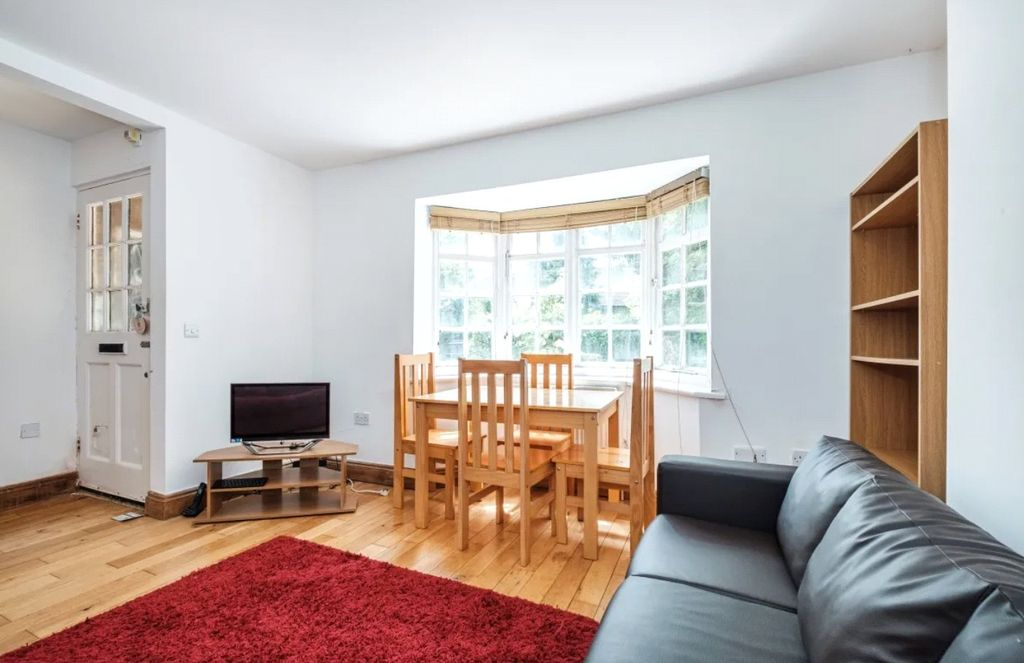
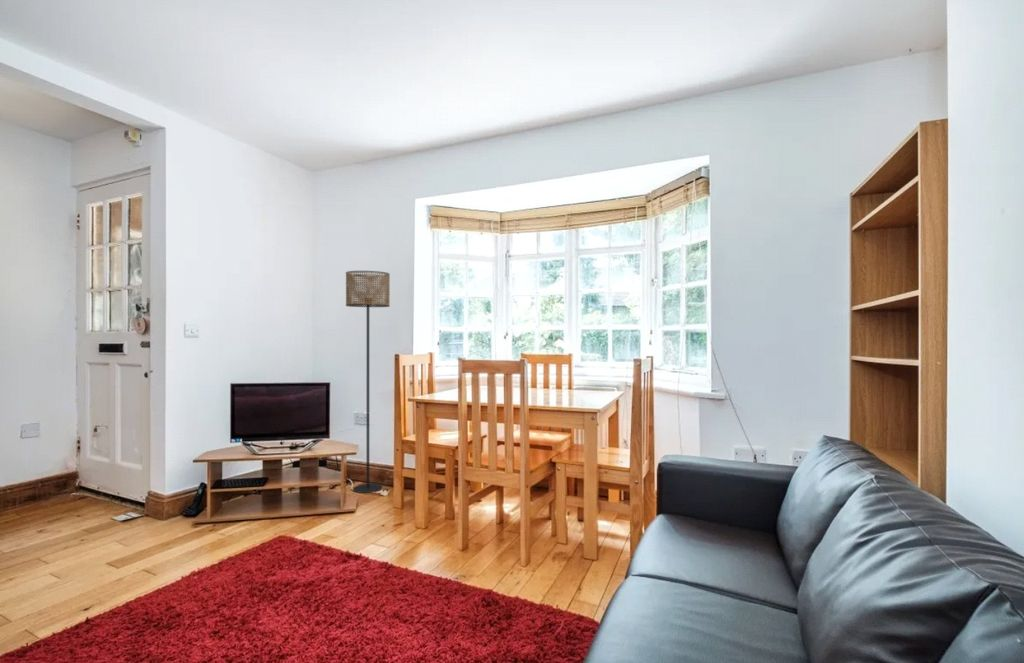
+ floor lamp (367, 380)
